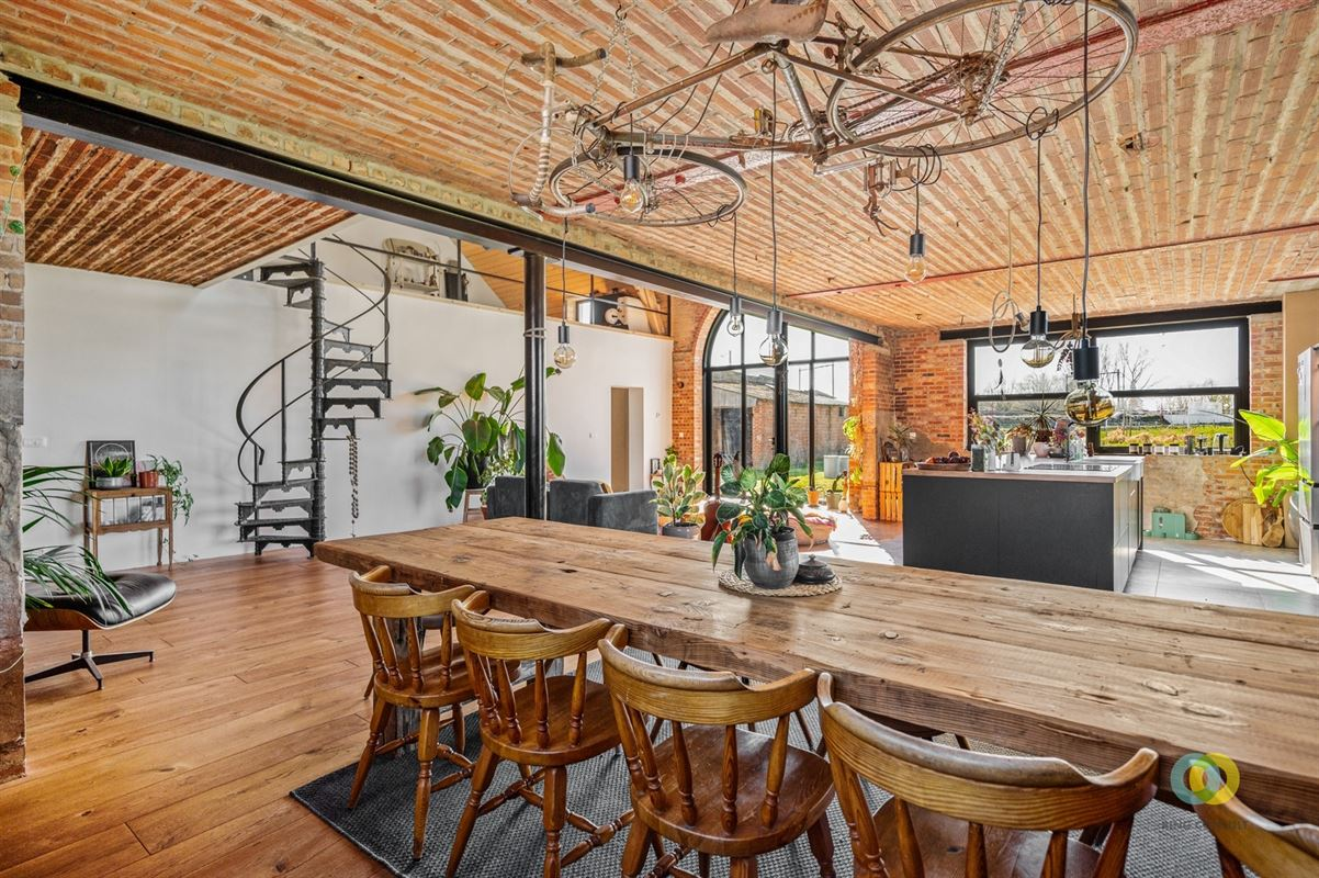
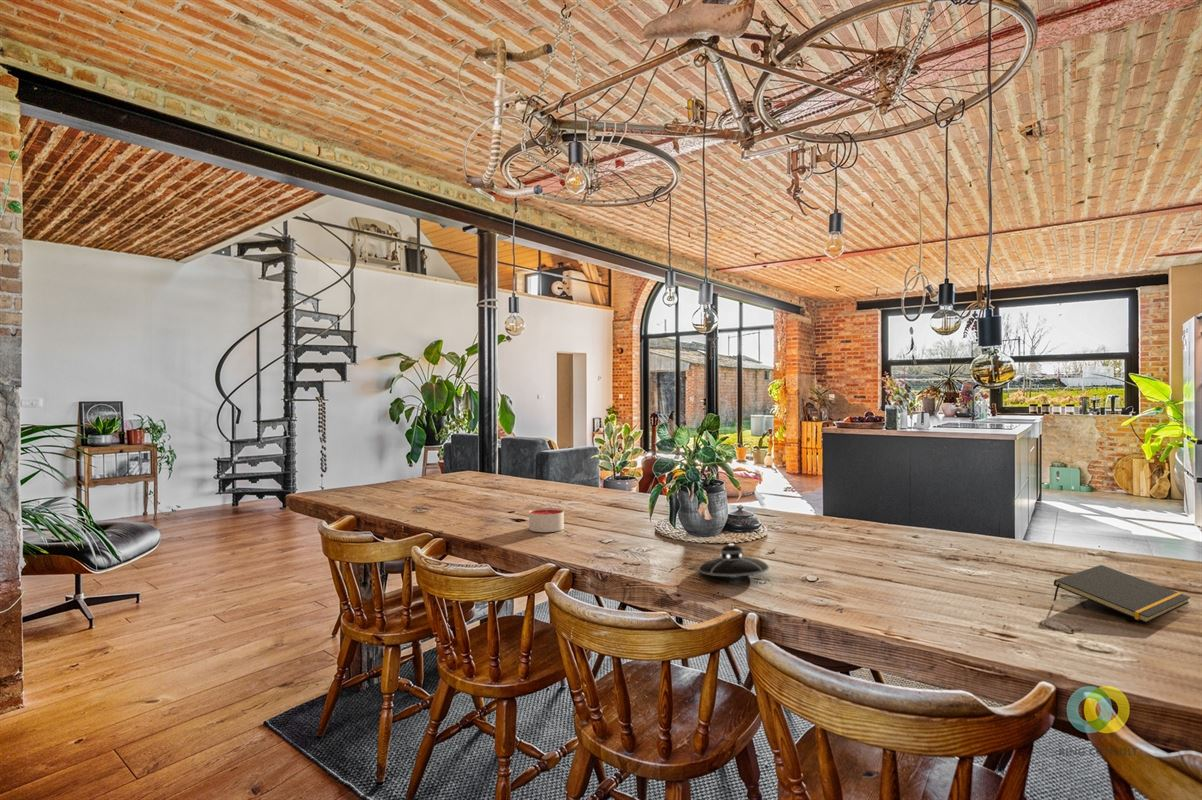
+ notepad (1121, 591)
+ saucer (733, 559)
+ candle (546, 519)
